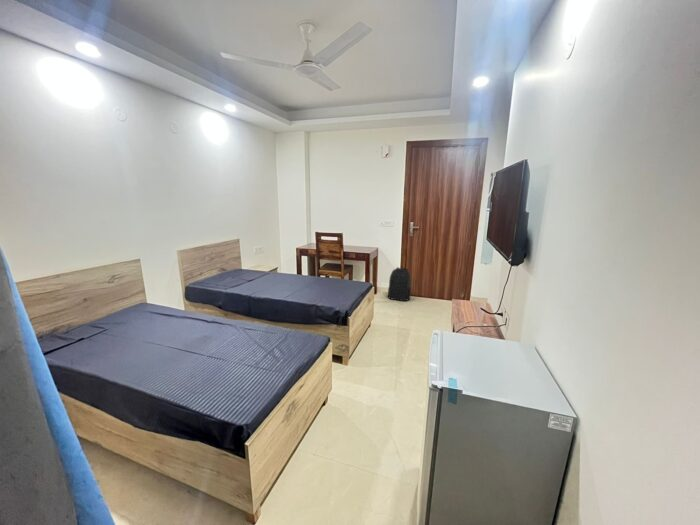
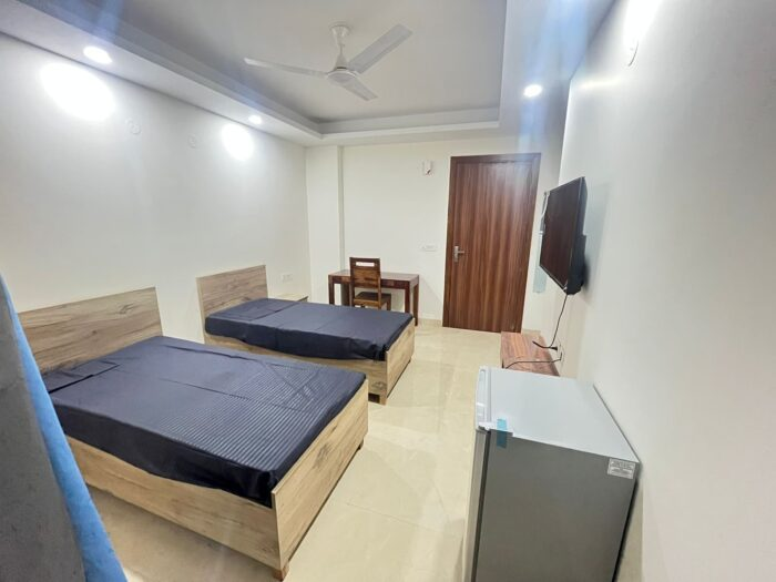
- backpack (400, 282)
